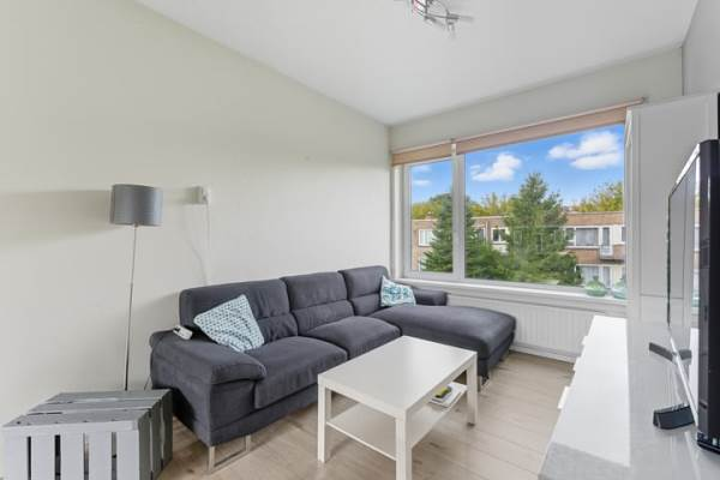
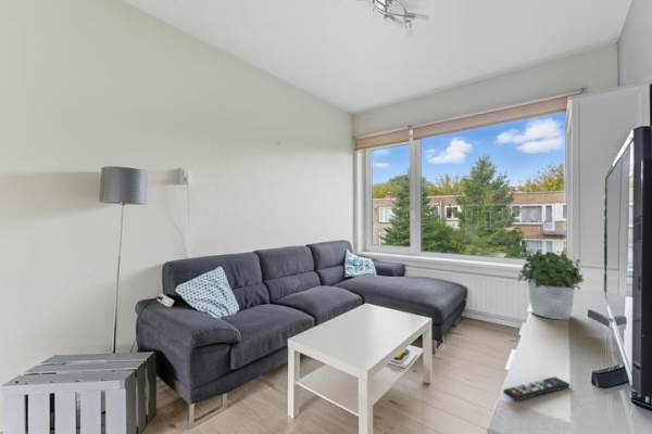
+ potted plant (546, 281)
+ remote control (537, 387)
